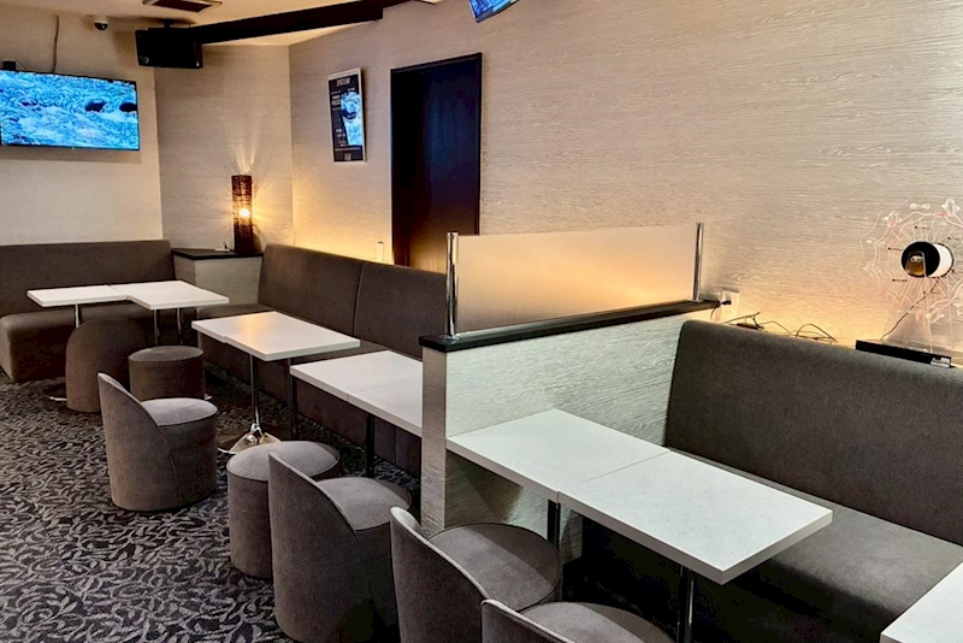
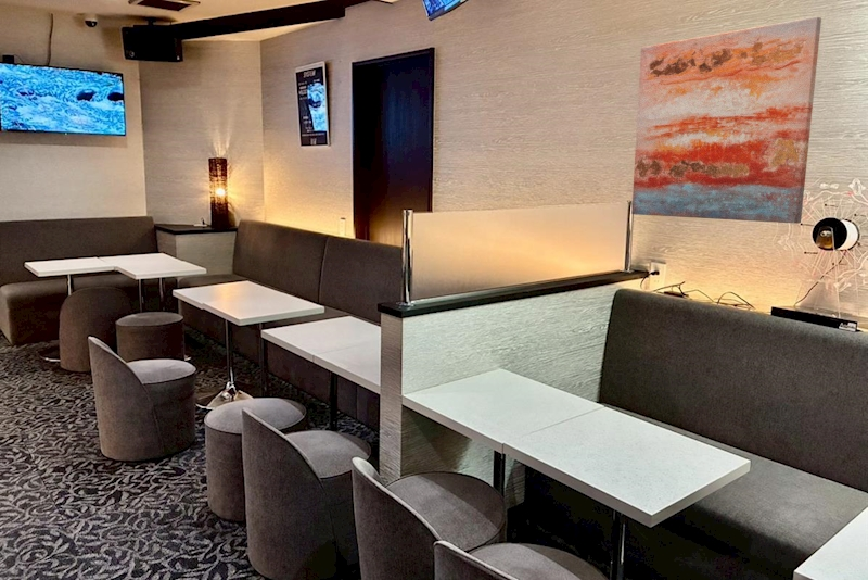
+ wall art (714, 128)
